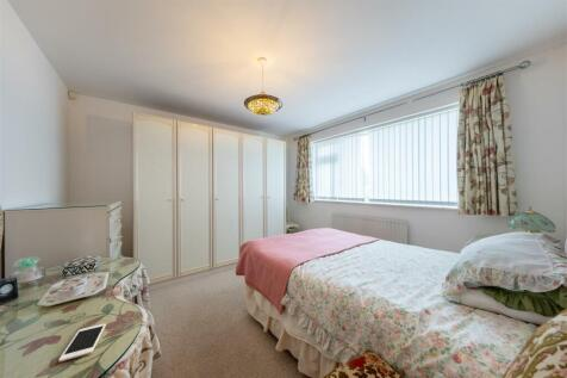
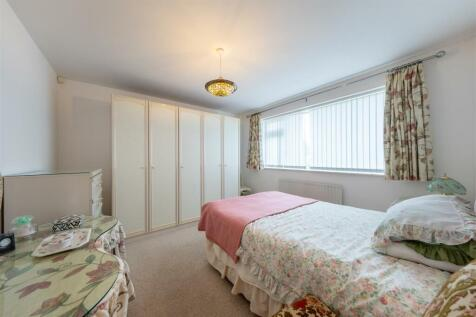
- cell phone (85, 340)
